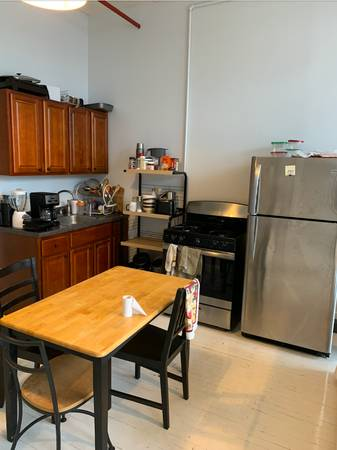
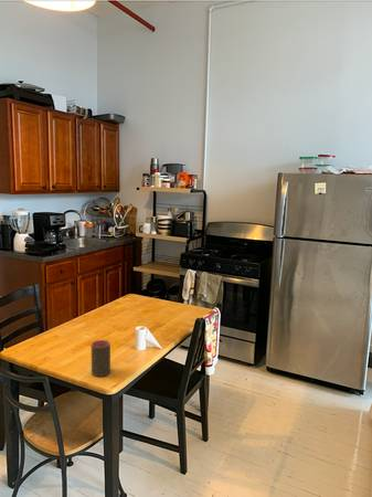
+ cup (100, 358)
